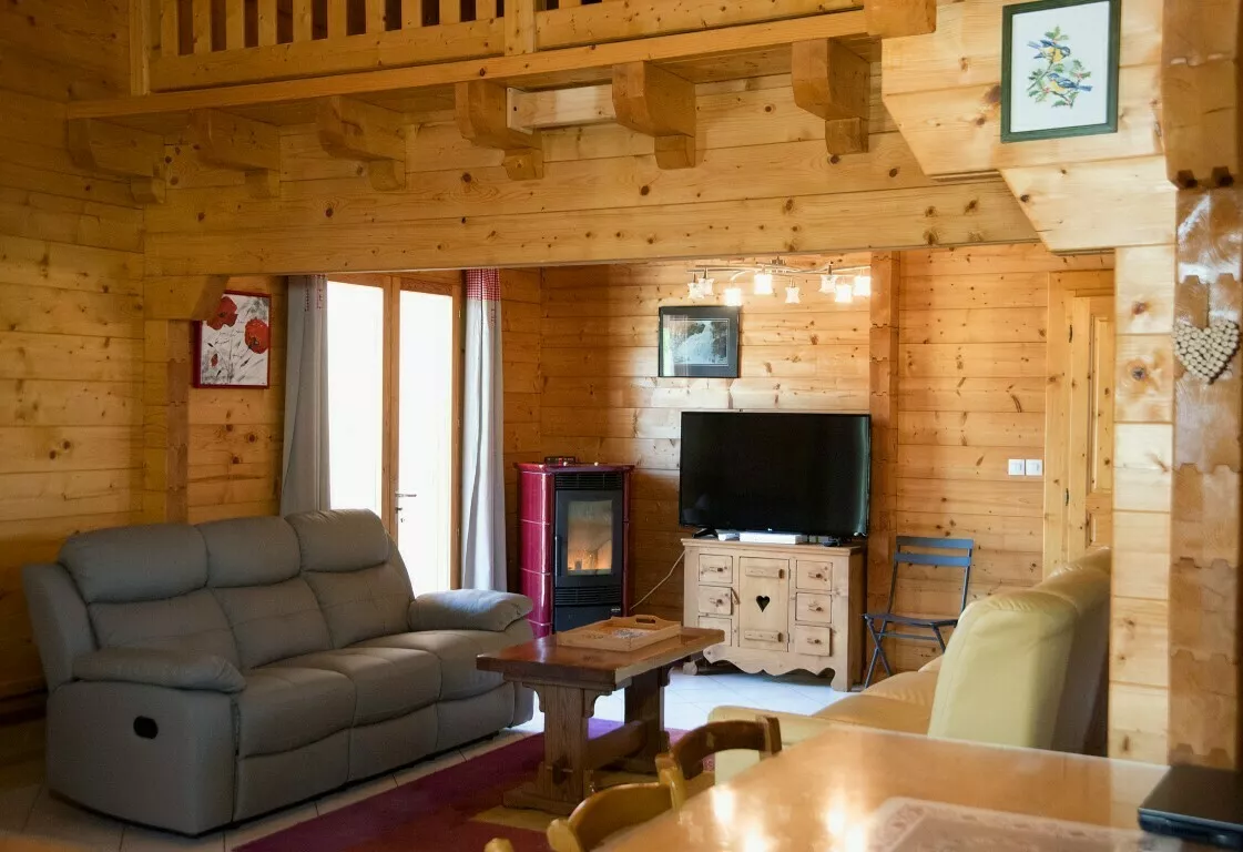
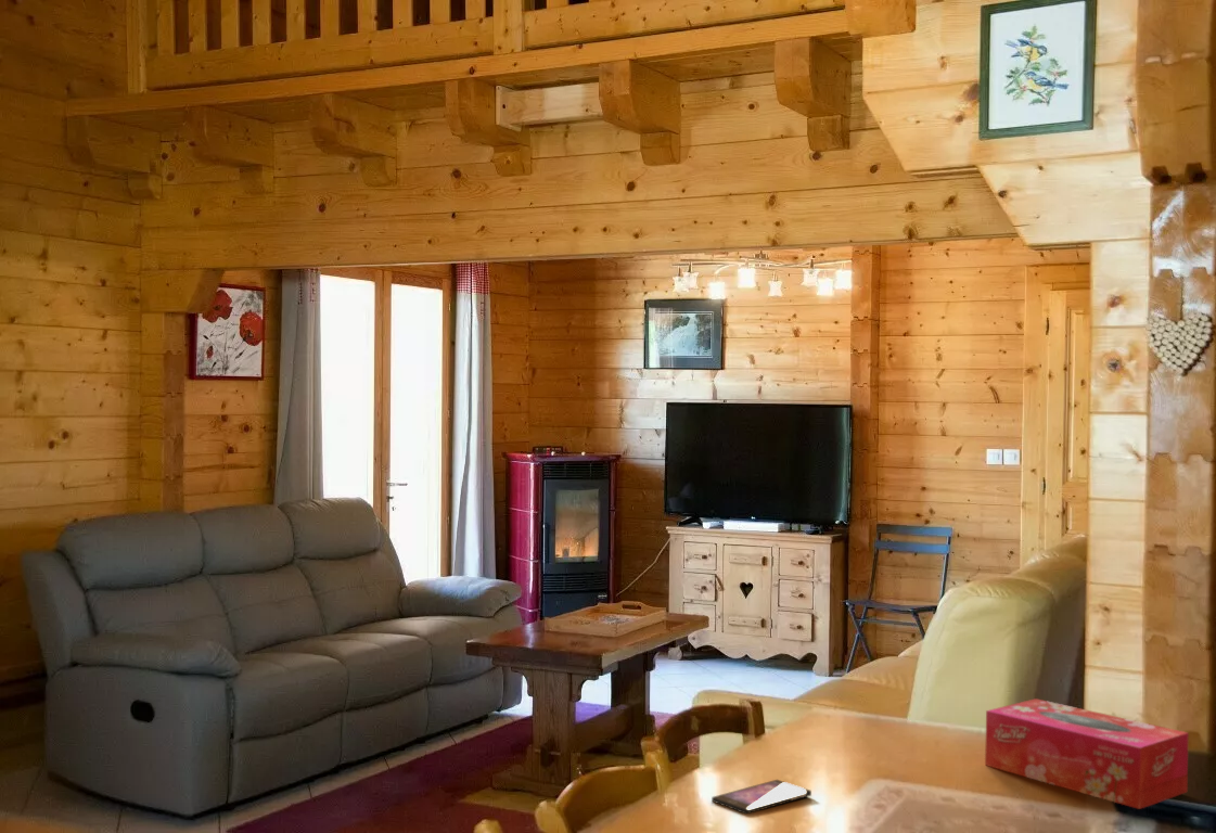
+ tissue box (1084, 749)
+ smartphone (761, 796)
